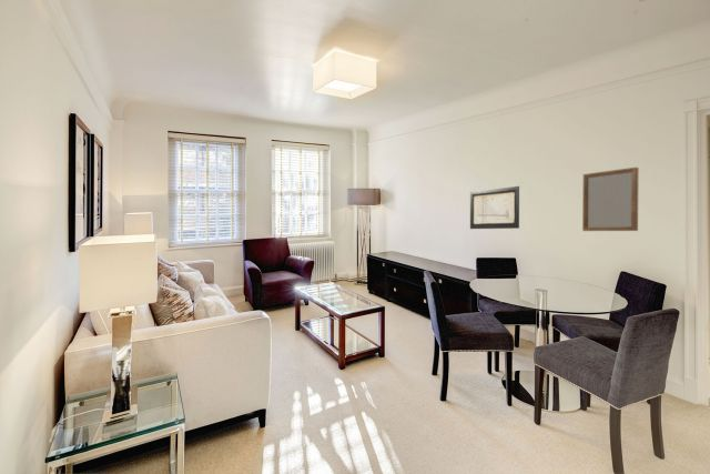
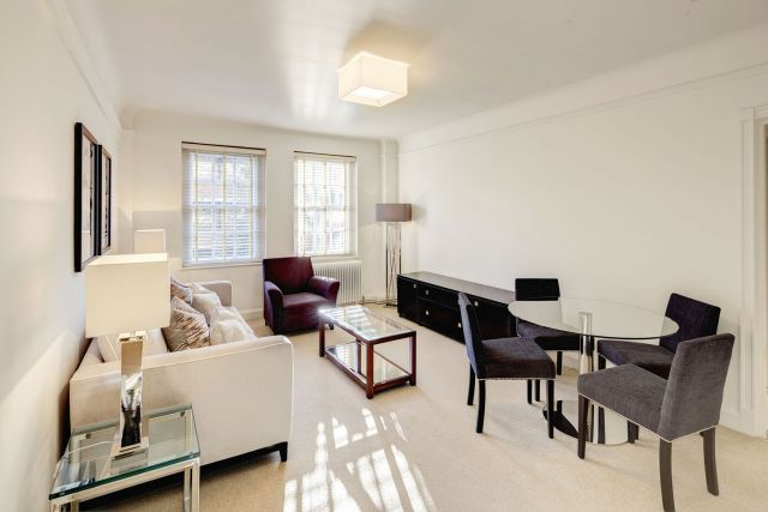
- wall art (493, 209)
- home mirror (609, 201)
